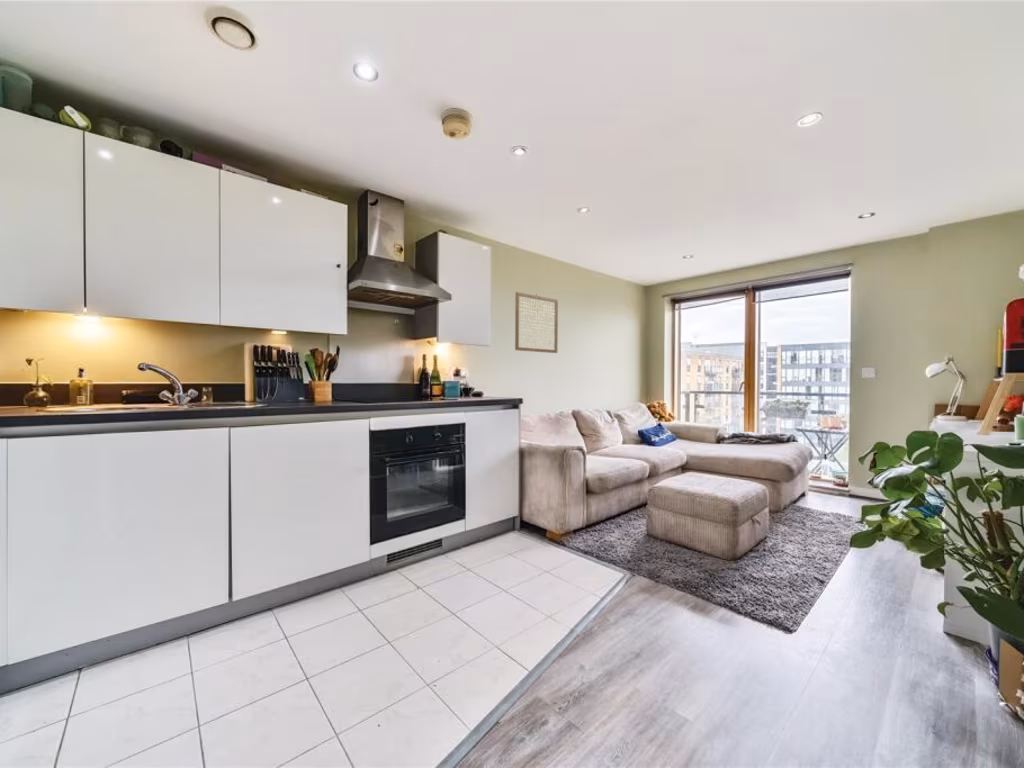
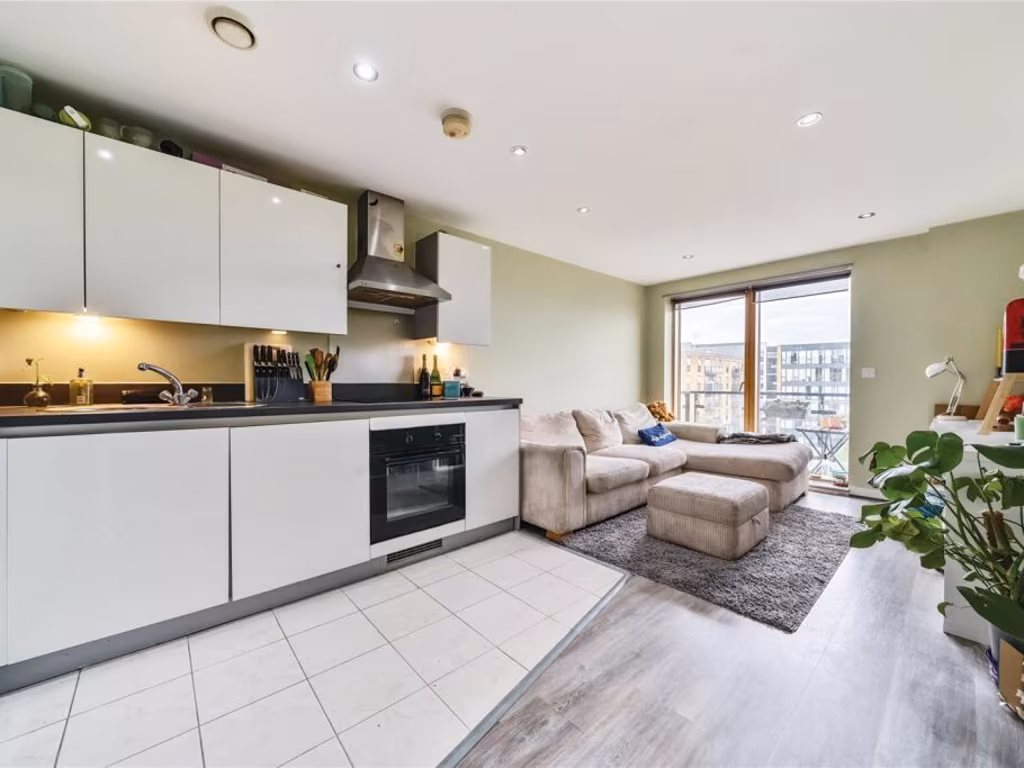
- wall art (538, 322)
